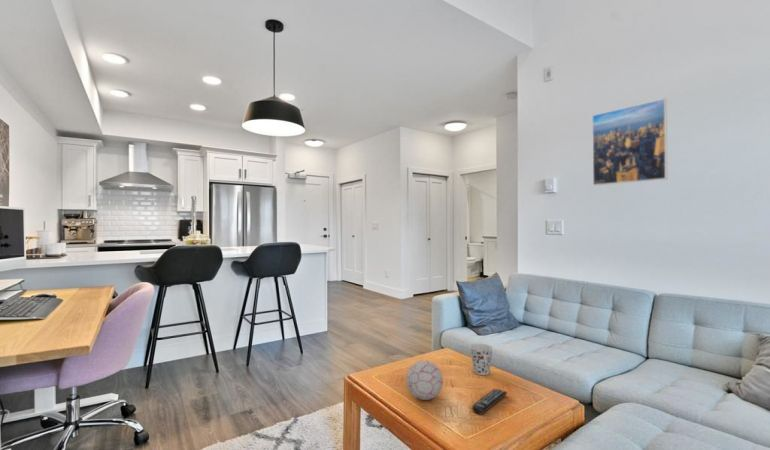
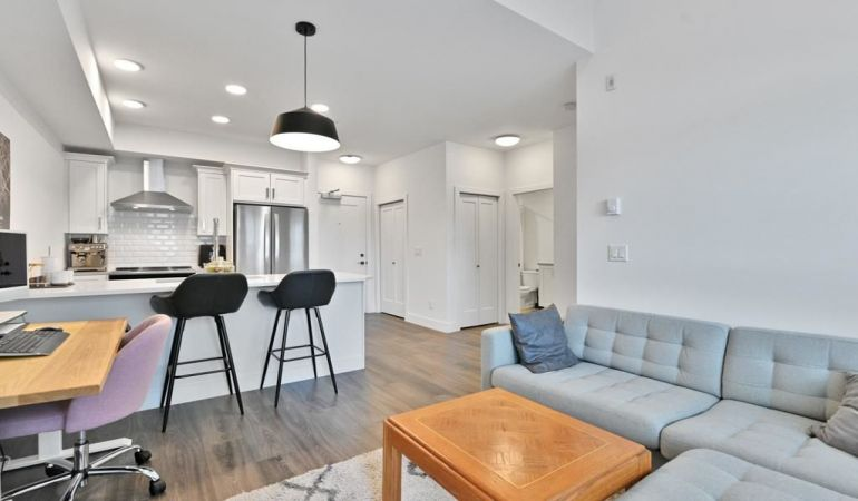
- remote control (490, 400)
- cup (481, 359)
- decorative ball (424, 379)
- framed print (627, 145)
